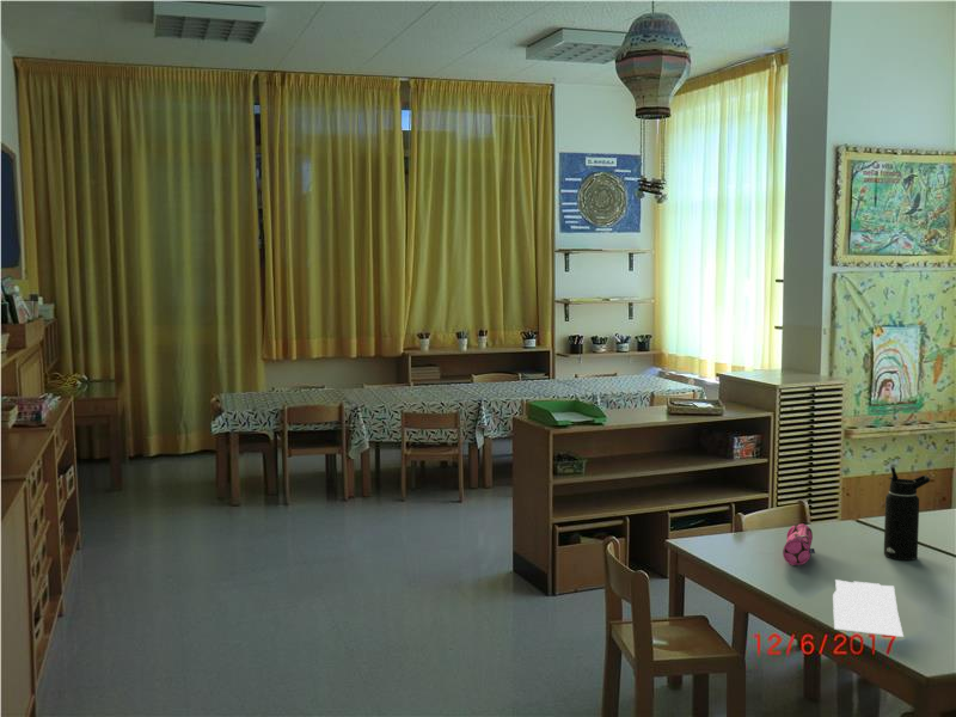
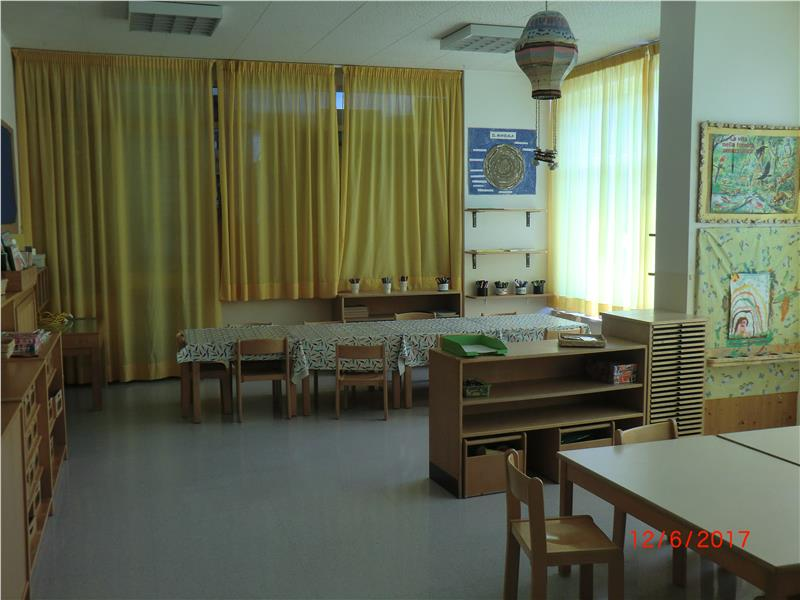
- pencil case (798, 543)
- water bottle (906, 511)
- paper sheet (865, 598)
